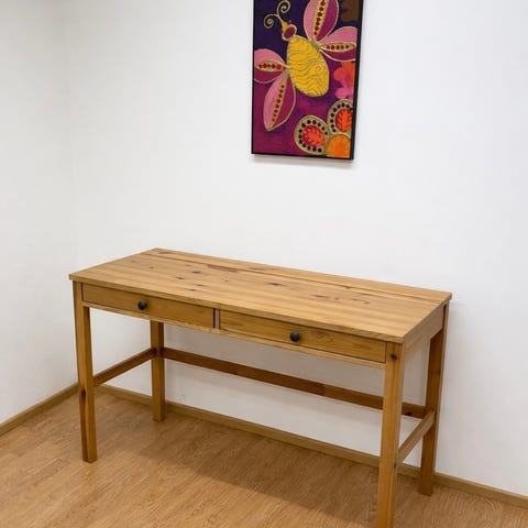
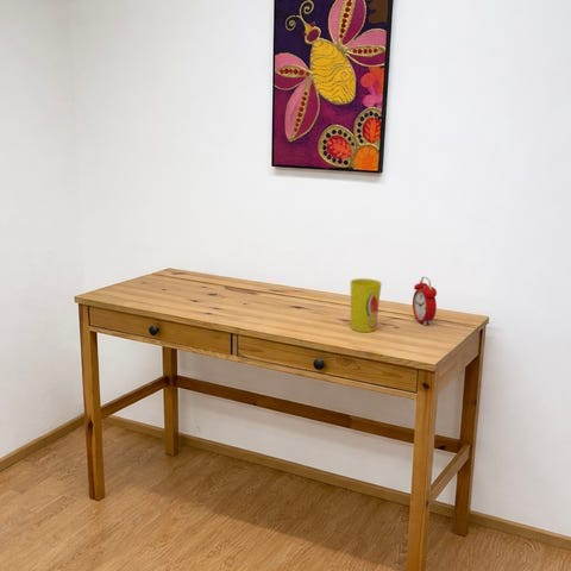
+ alarm clock (423, 300)
+ cup (364, 305)
